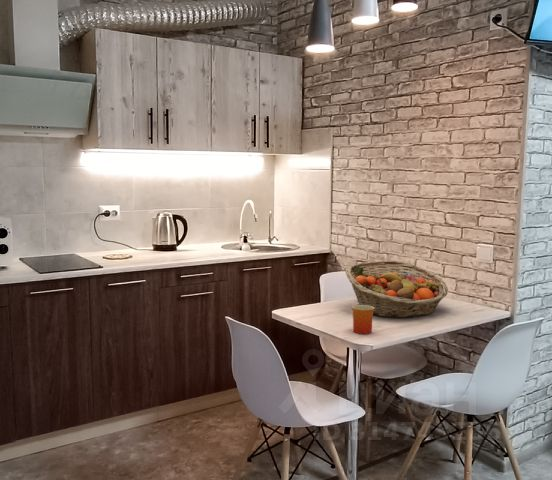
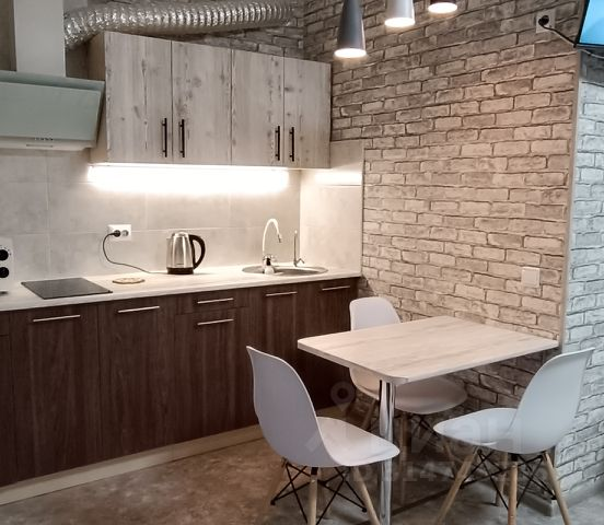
- mug (360, 318)
- fruit basket (396, 288)
